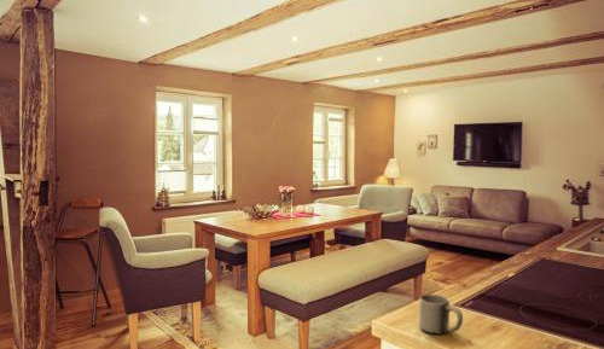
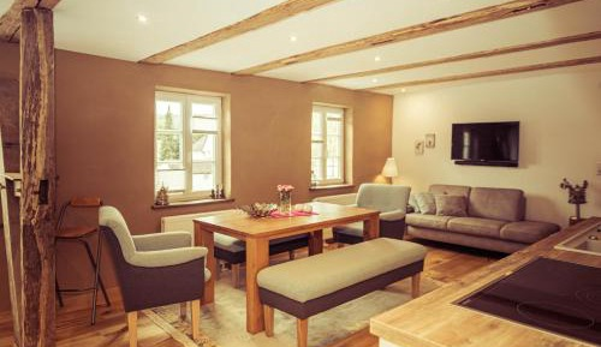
- mug (440, 315)
